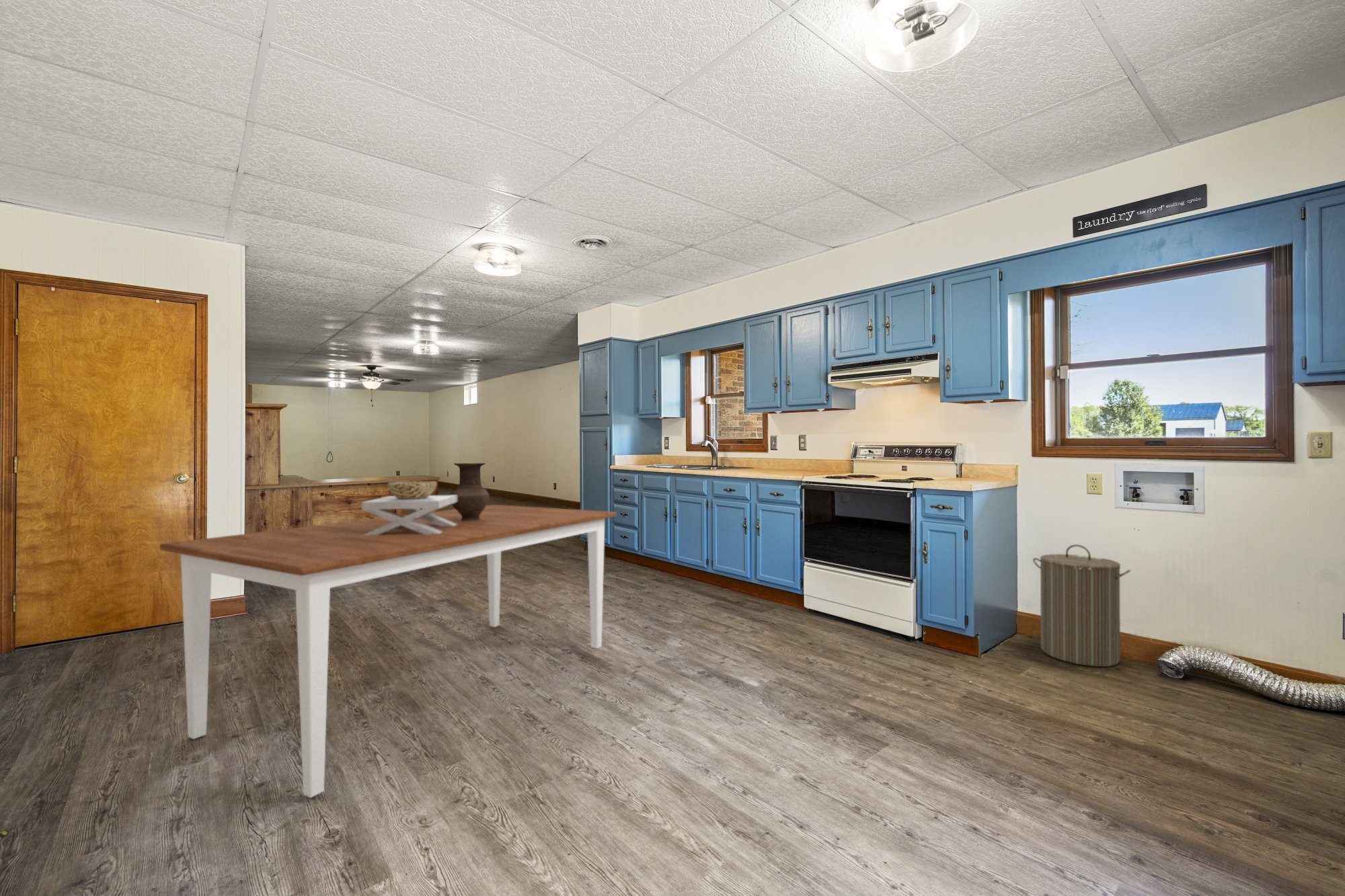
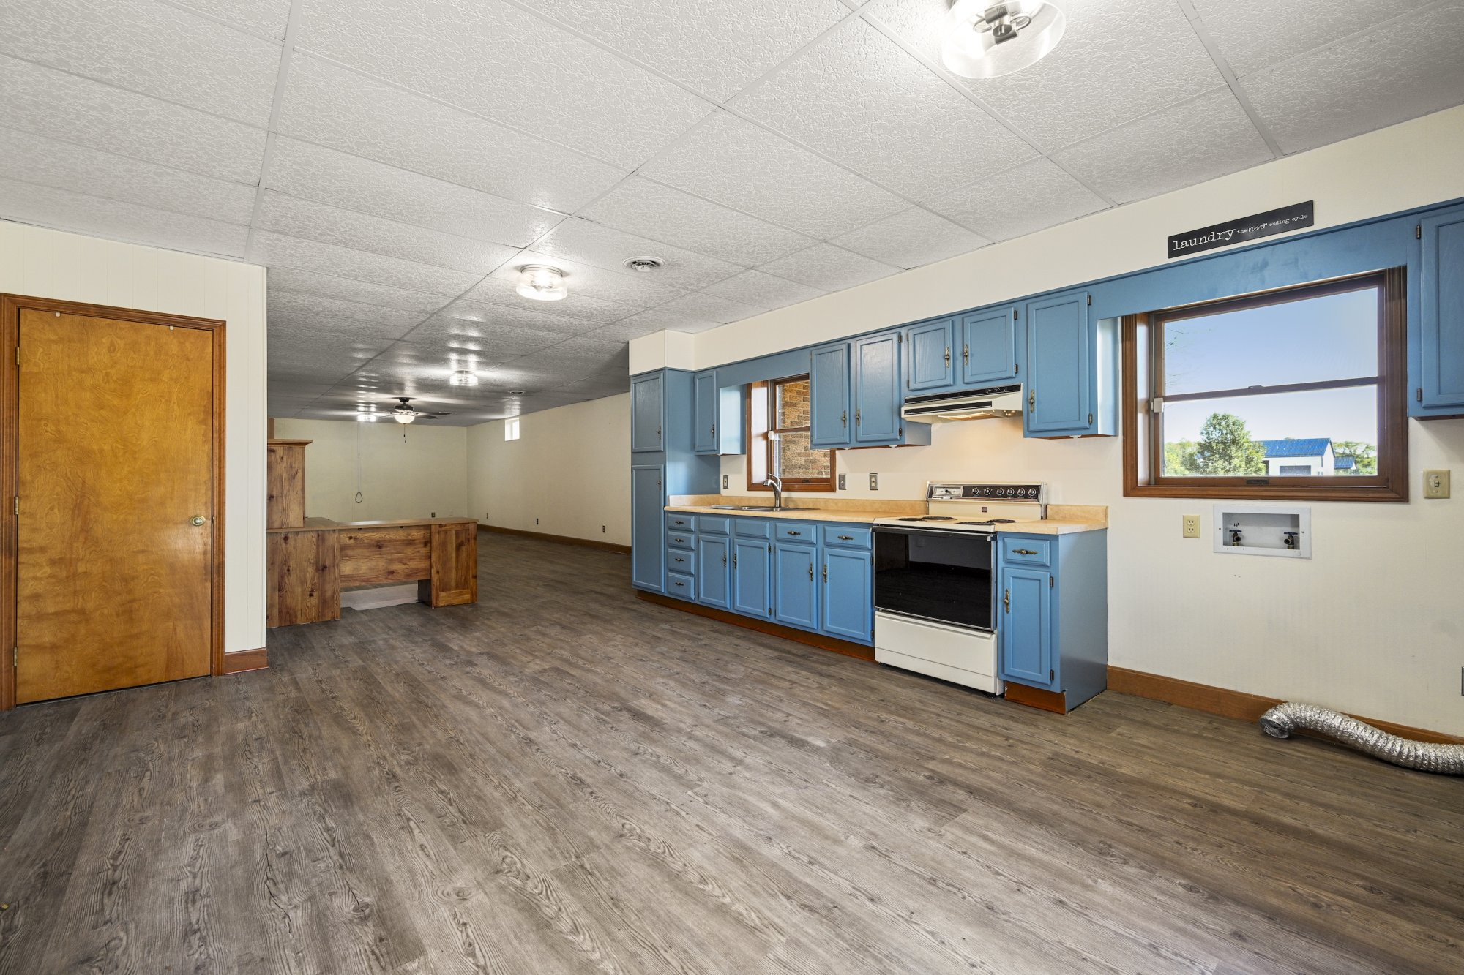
- laundry hamper (1079, 600)
- dining table (424, 567)
- decorative bowl (412, 505)
- vase (469, 491)
